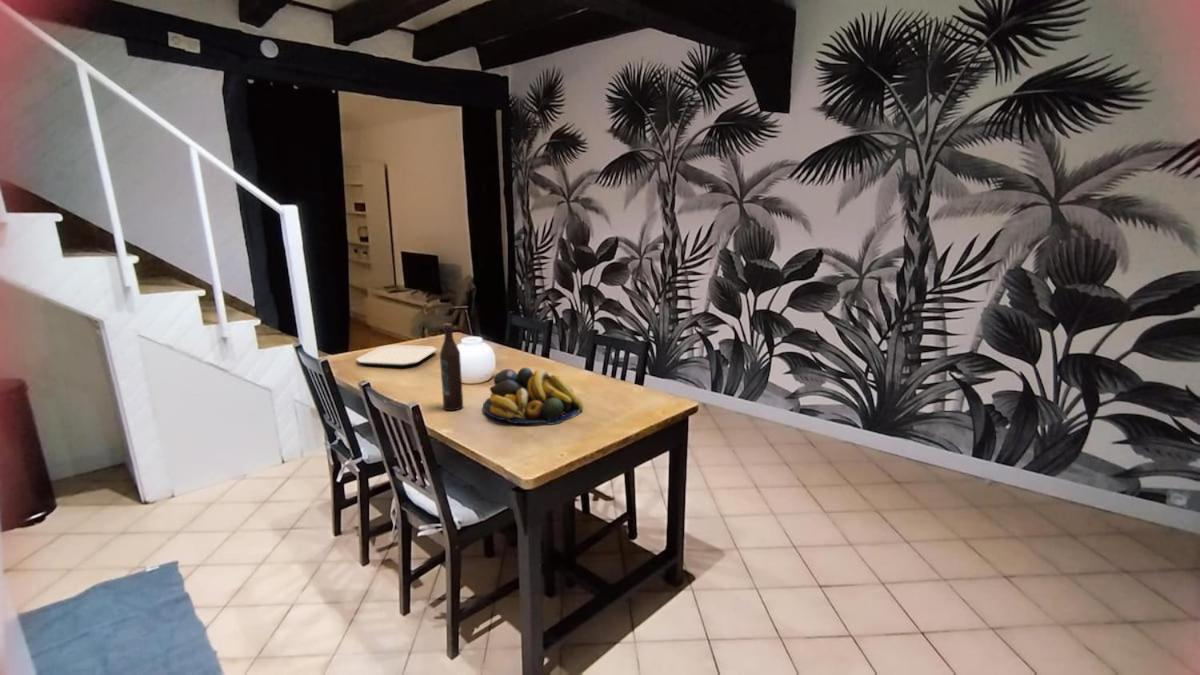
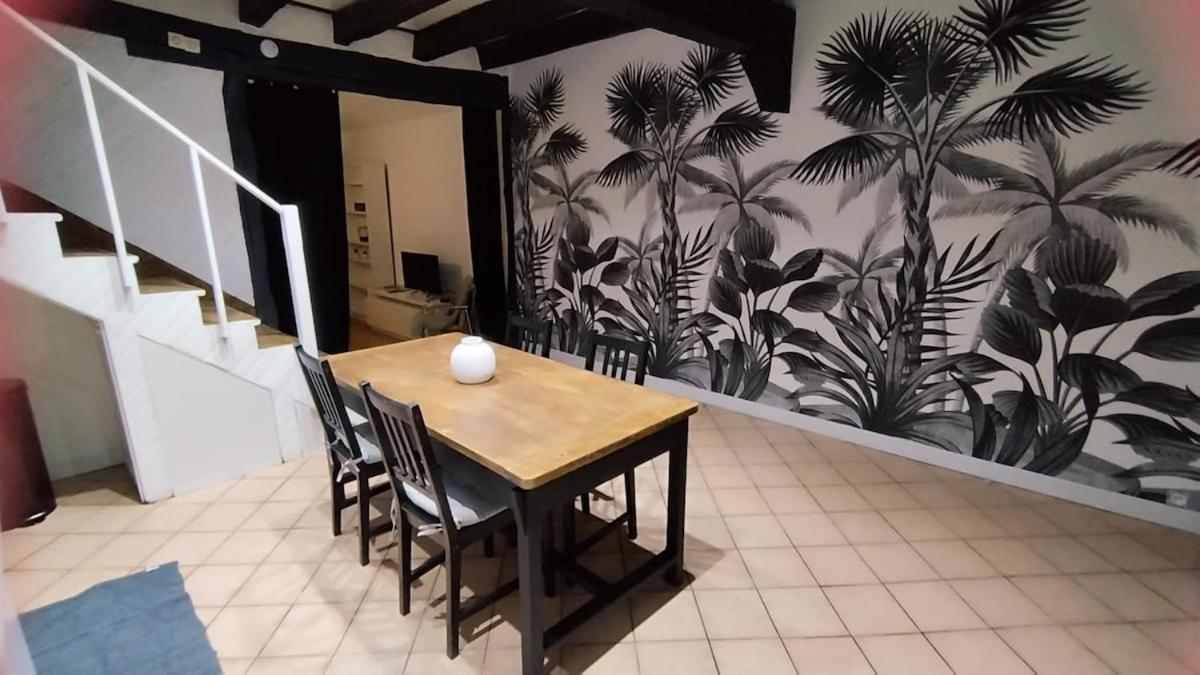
- plate (398, 355)
- wine bottle (450, 366)
- fruit bowl (532, 389)
